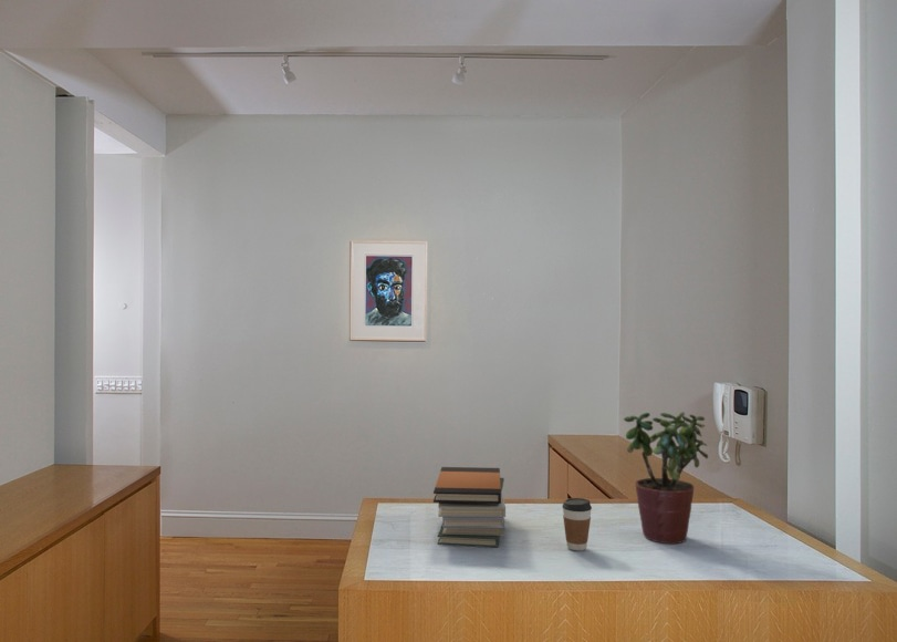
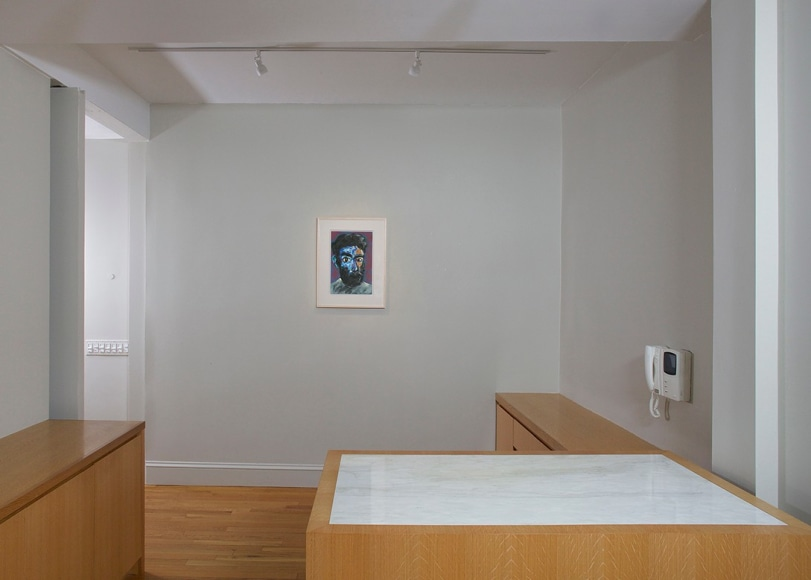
- coffee cup (576, 524)
- book stack (470, 504)
- potted plant (661, 470)
